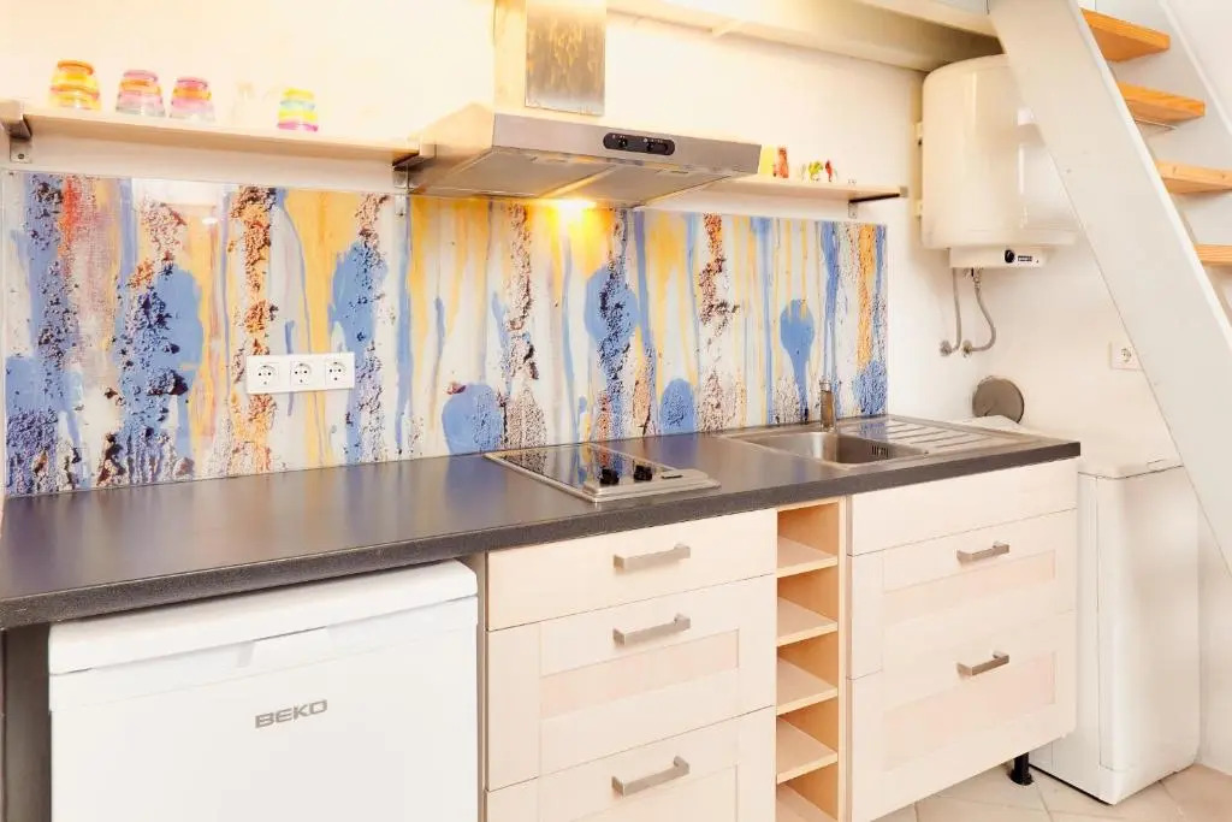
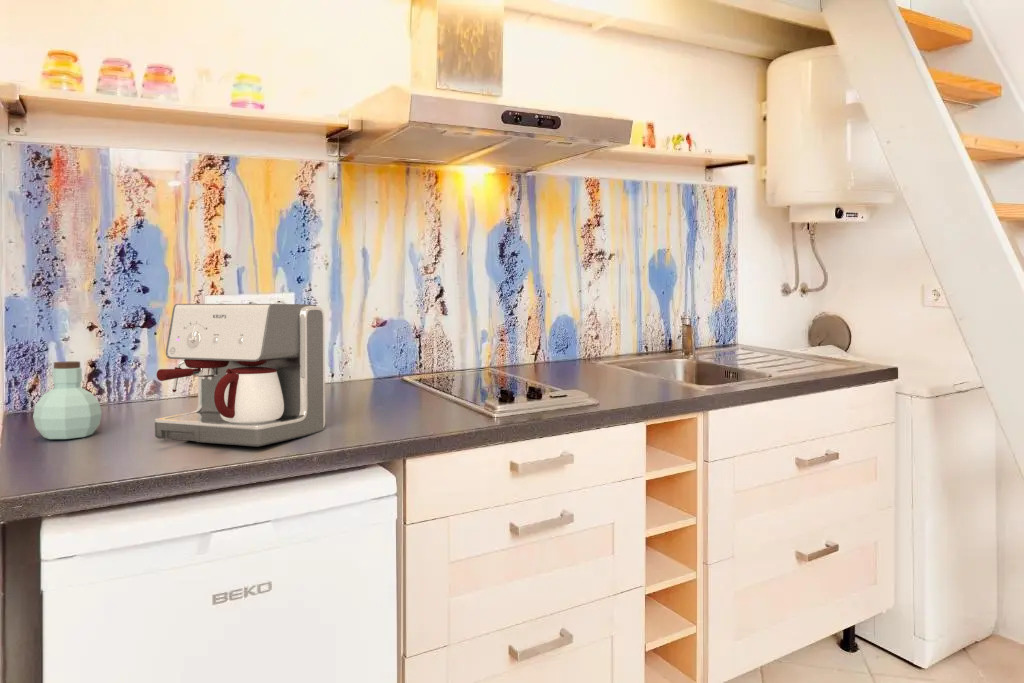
+ coffee maker (241, 369)
+ jar (67, 398)
